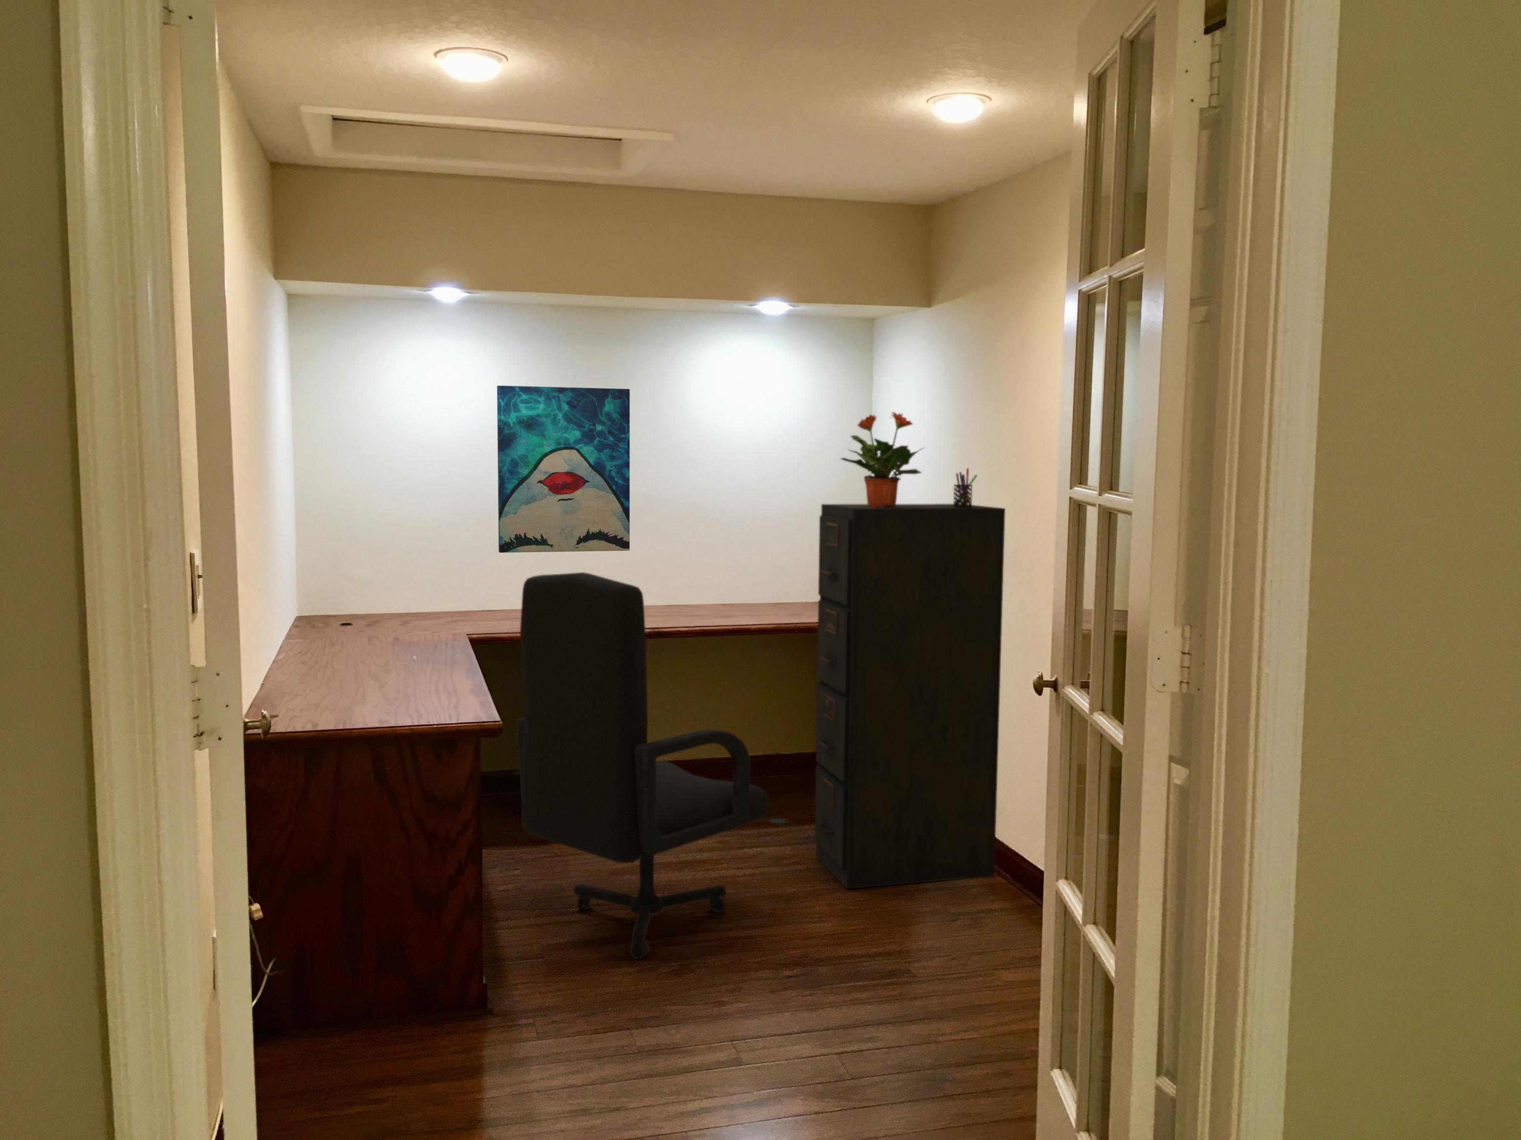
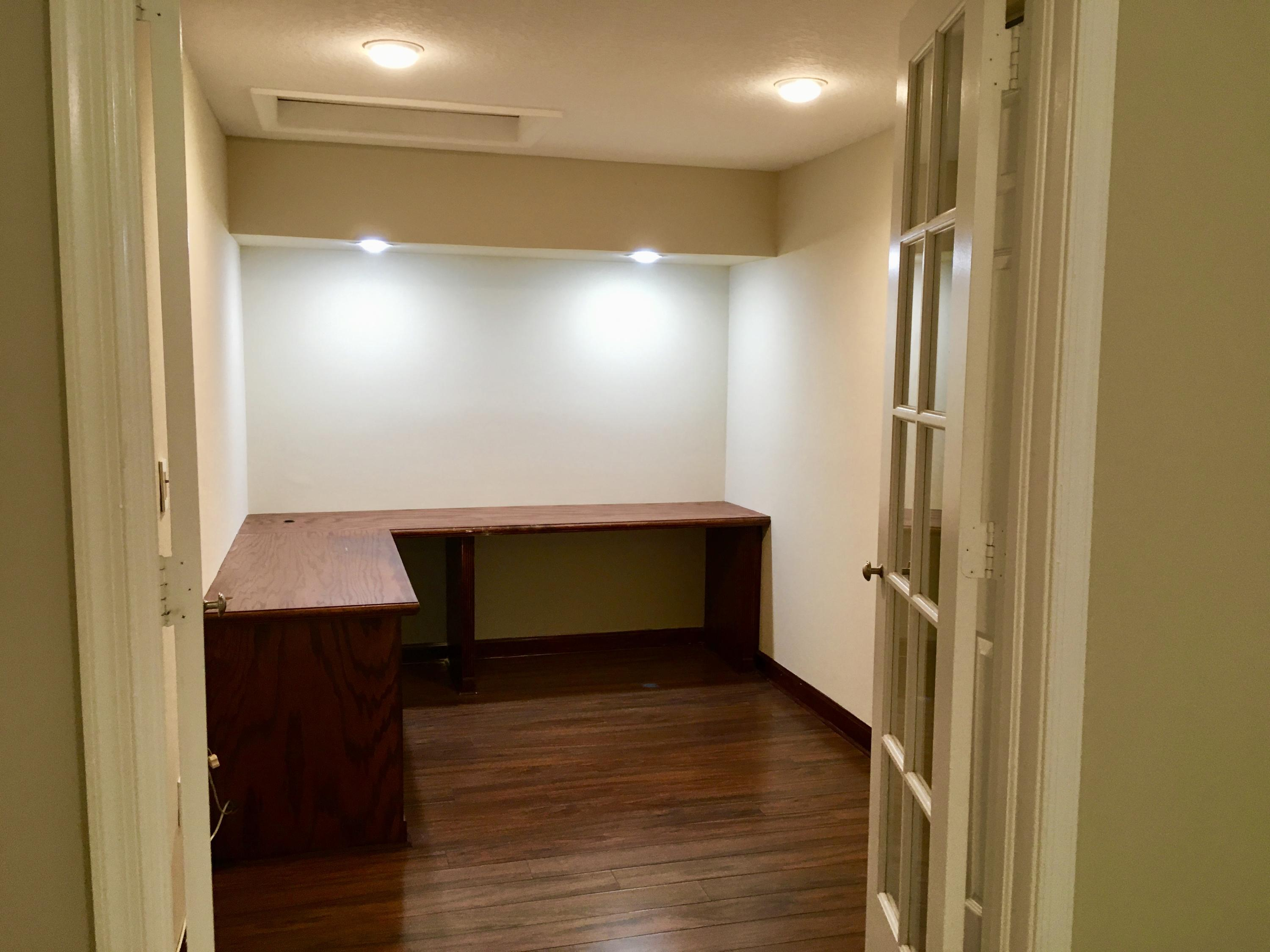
- potted plant (883, 459)
- chair (647, 747)
- filing cabinet (902, 689)
- pen holder (965, 487)
- wall art (564, 469)
